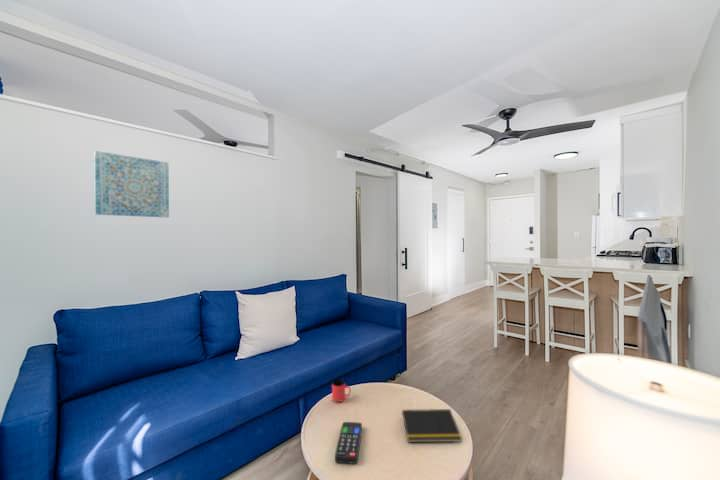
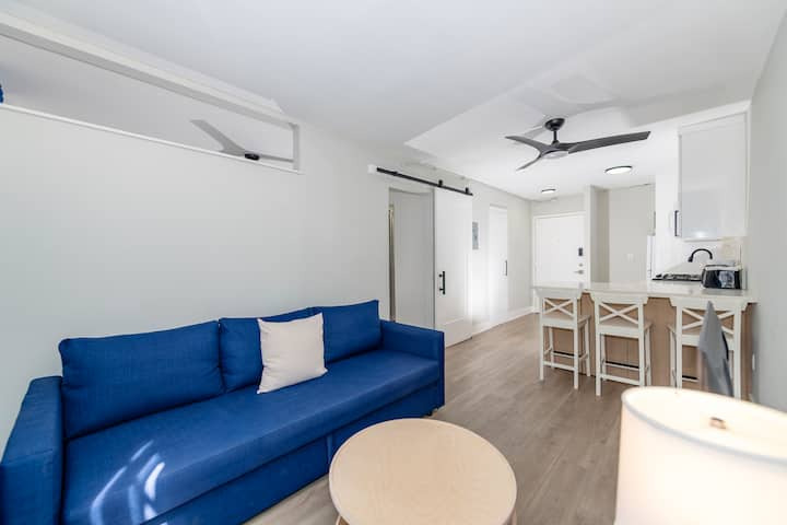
- cup (341, 390)
- notepad (430, 424)
- remote control (349, 440)
- wall art (134, 186)
